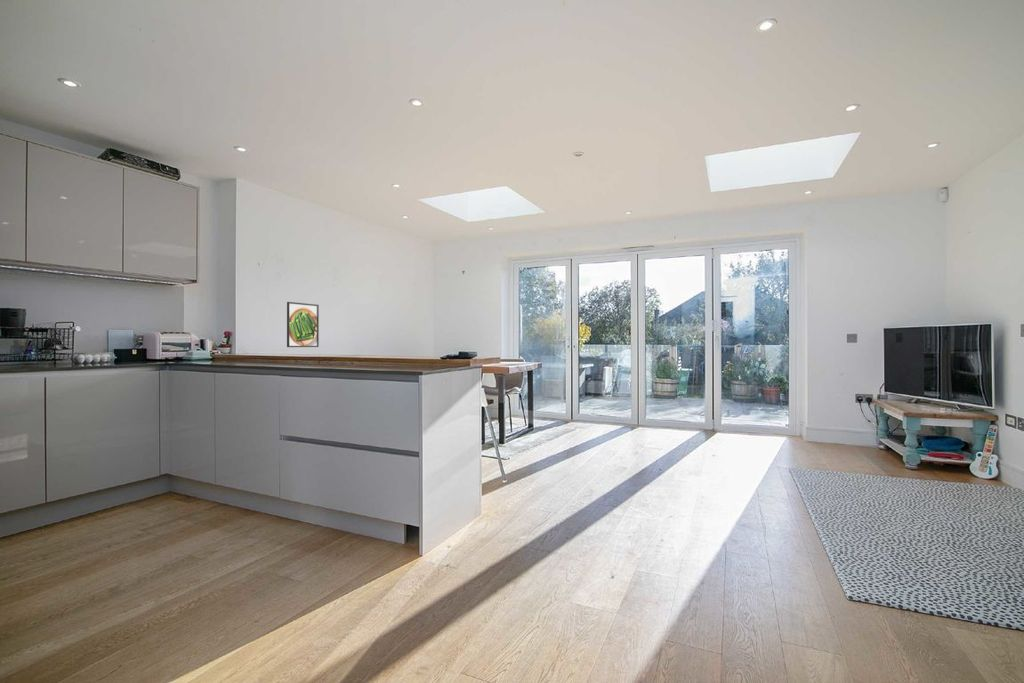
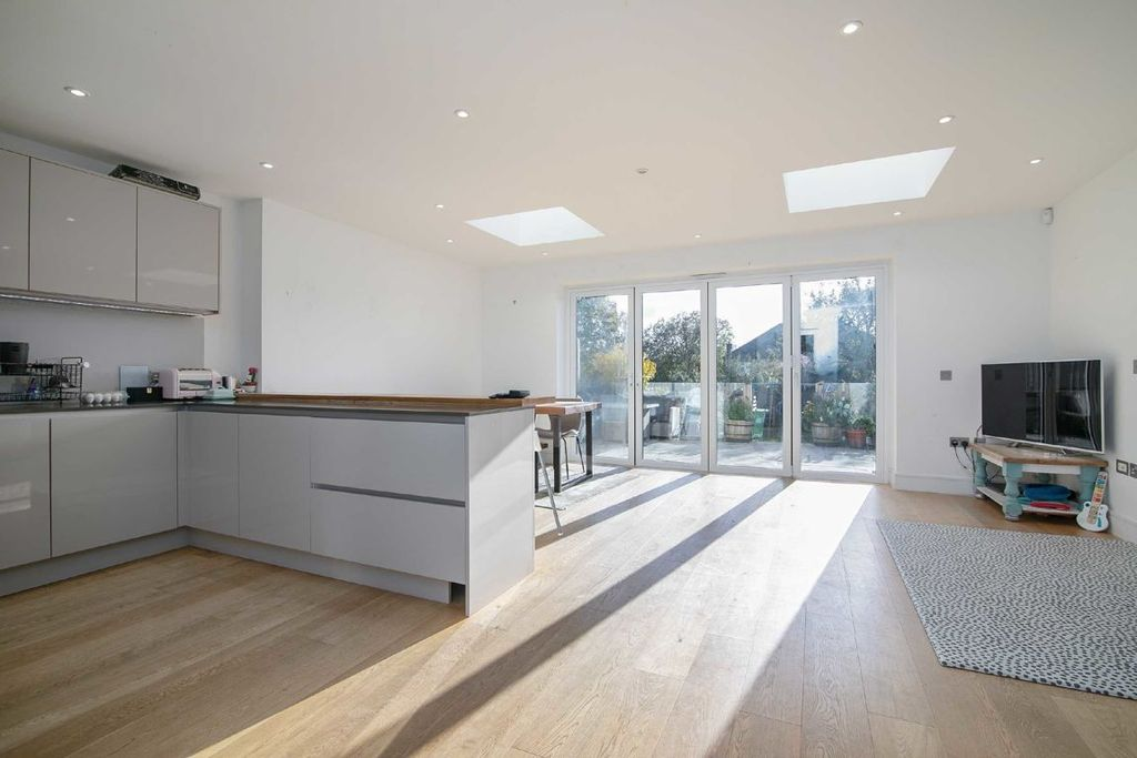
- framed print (303, 325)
